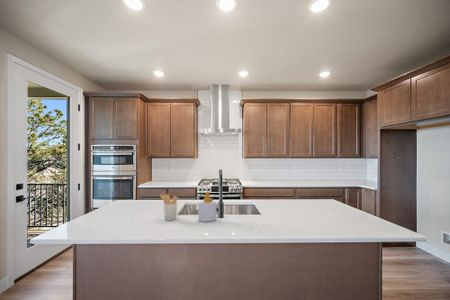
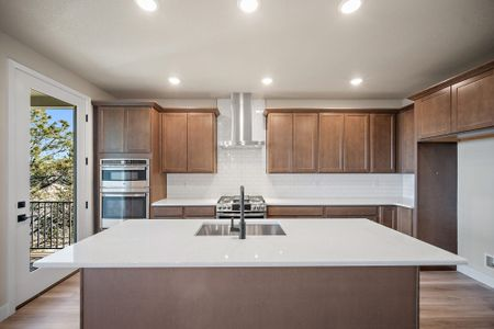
- soap bottle (207, 206)
- utensil holder (168, 206)
